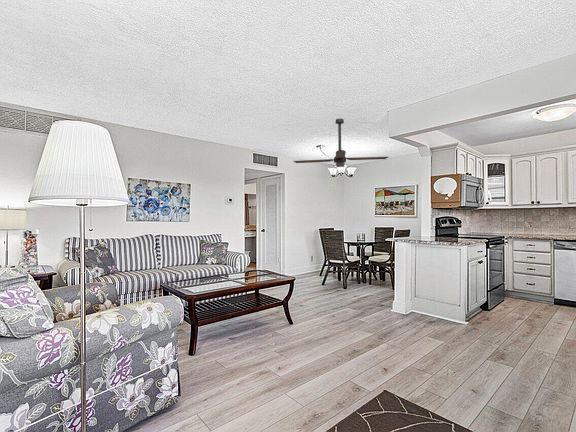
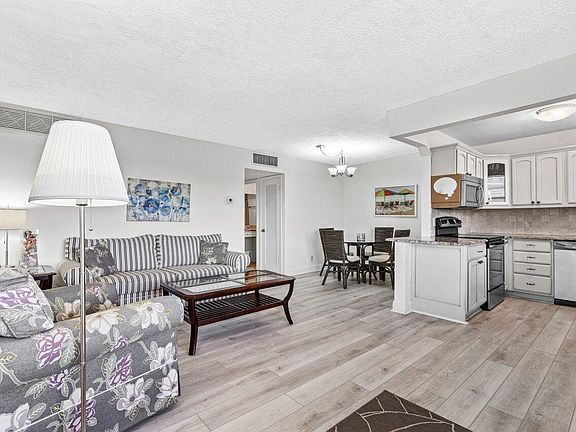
- ceiling fan (339, 141)
